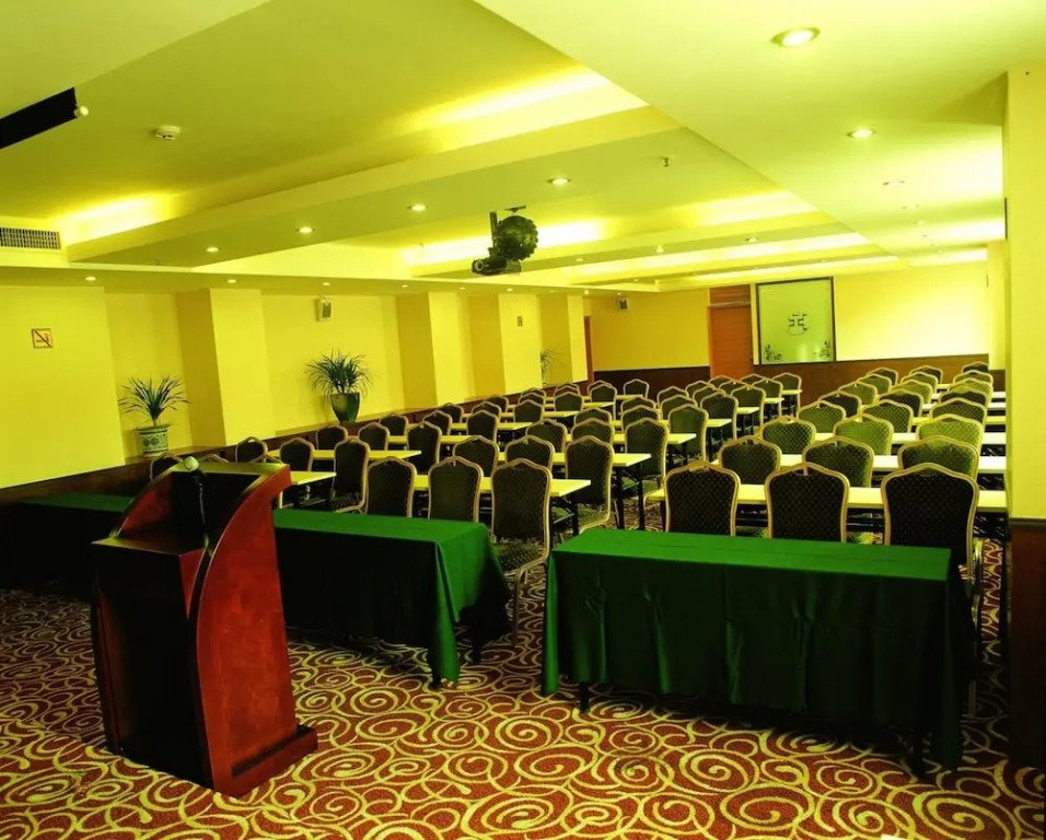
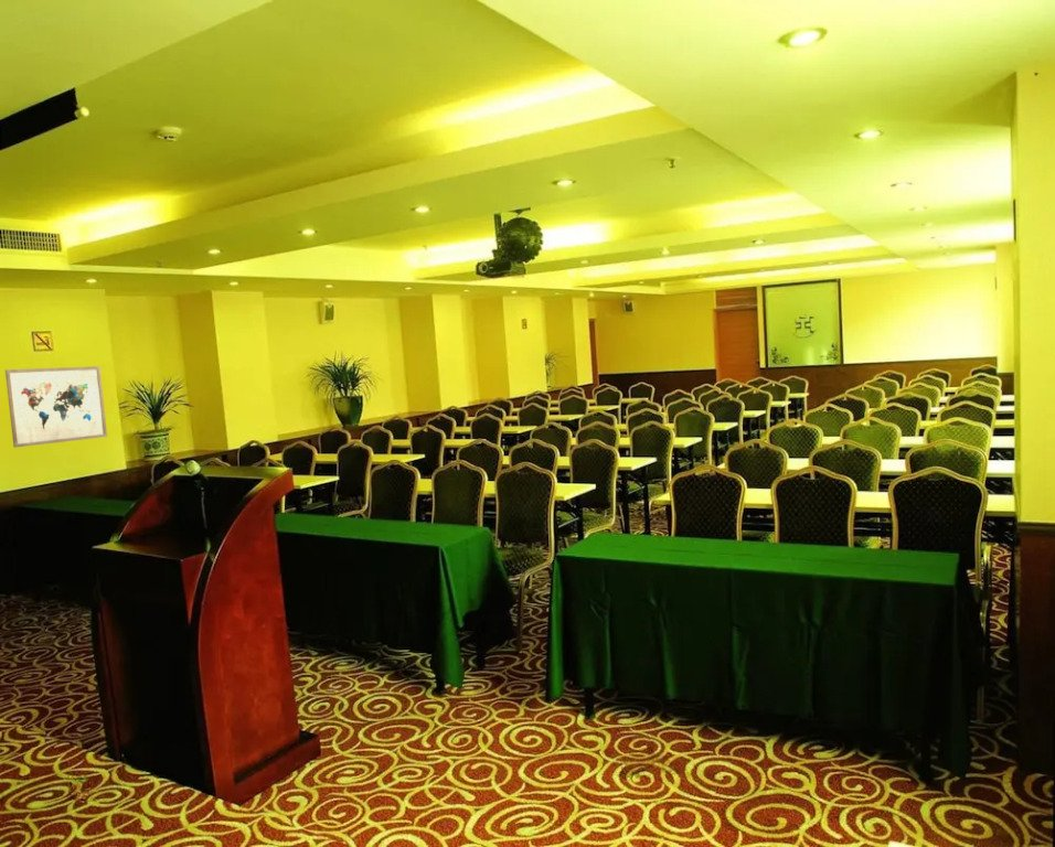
+ wall art (58, 405)
